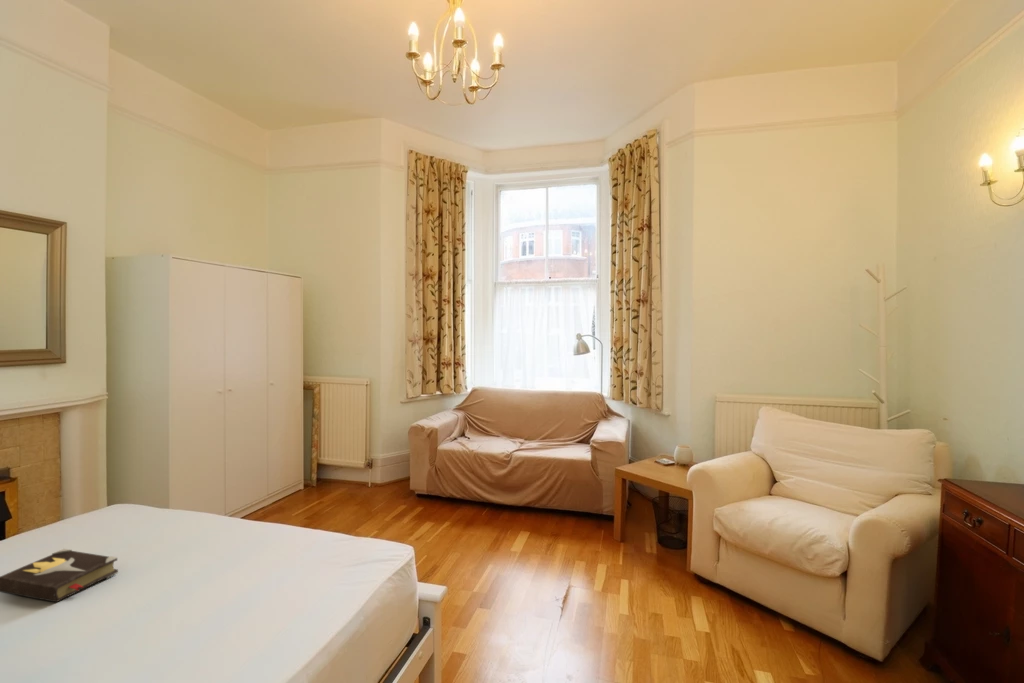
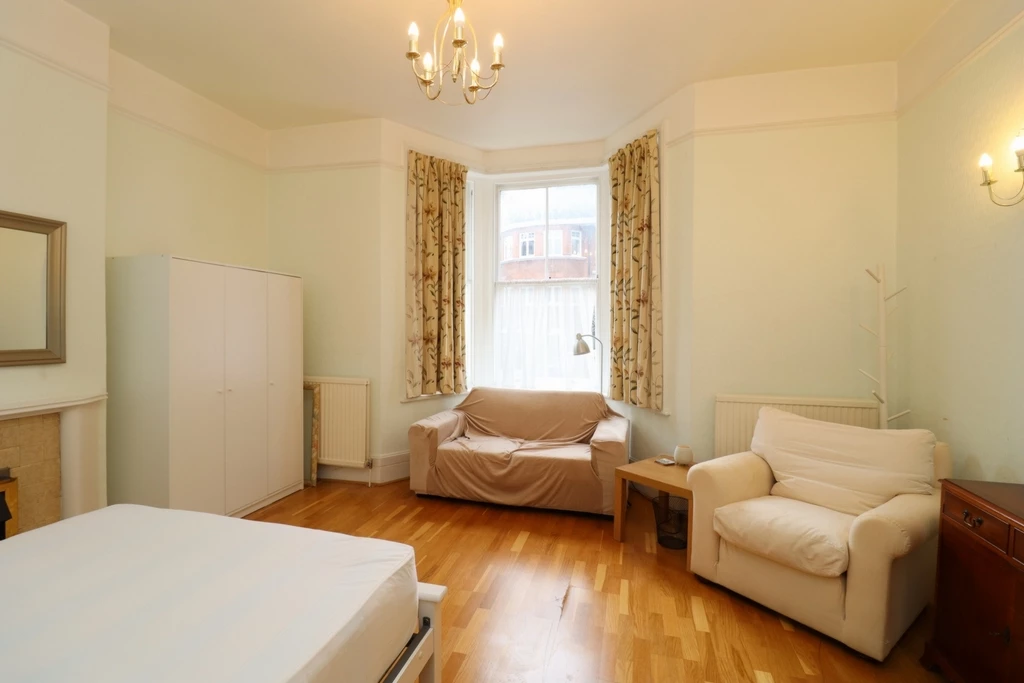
- hardback book (60, 573)
